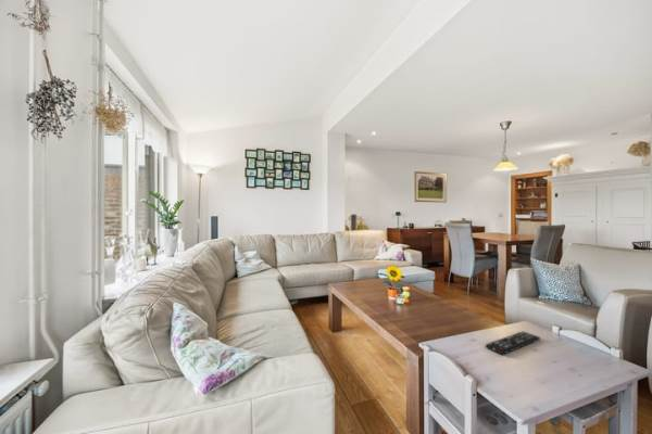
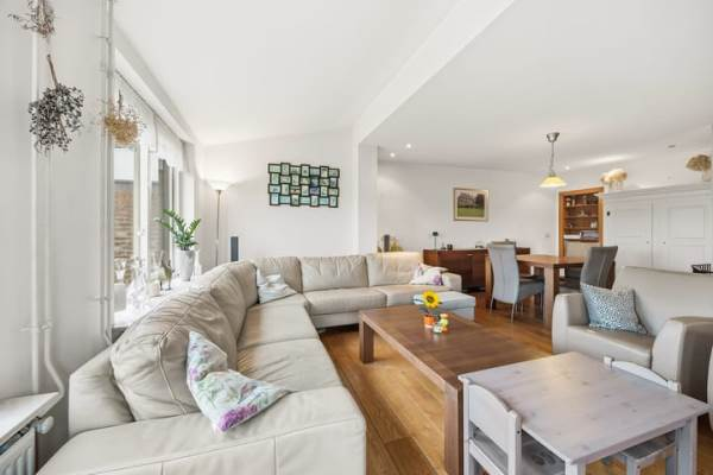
- remote control (513, 341)
